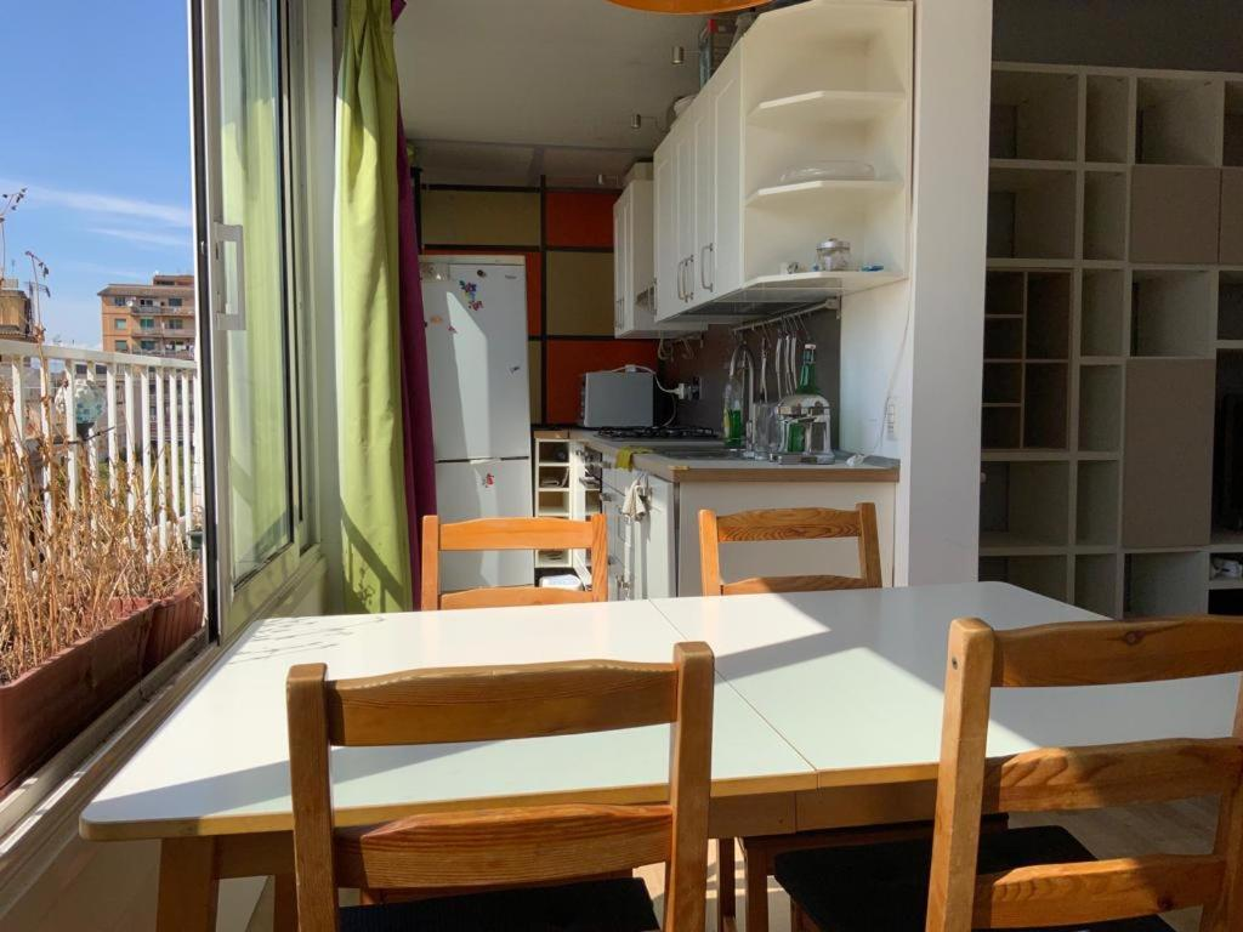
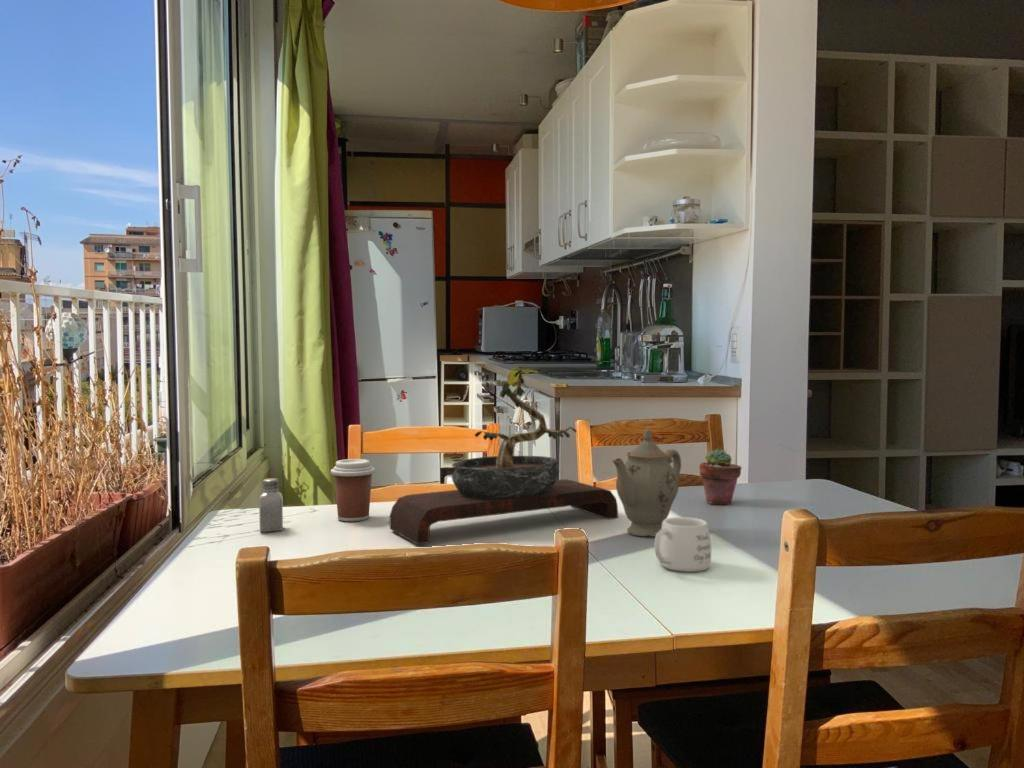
+ coffee cup (353, 489)
+ saltshaker (271, 504)
+ potted succulent (719, 475)
+ bonsai tree (506, 446)
+ mug (678, 545)
+ chinaware (646, 480)
